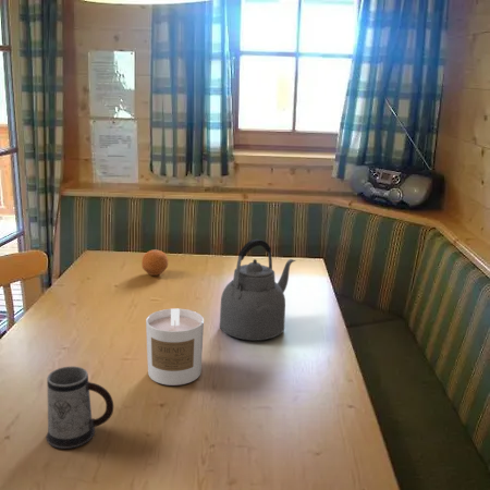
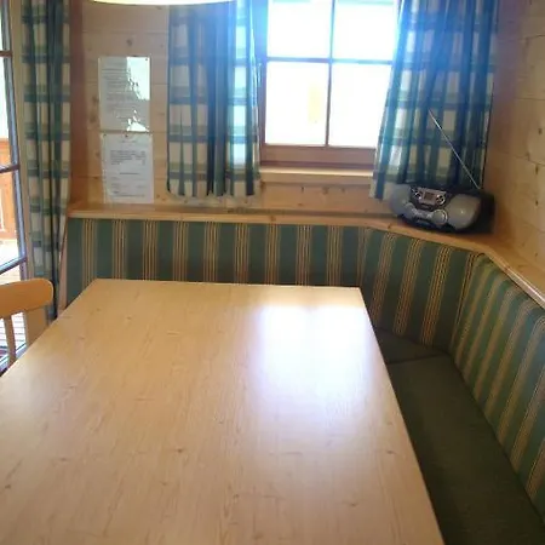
- mug (79, 405)
- fruit (155, 262)
- kettle (264, 281)
- candle (174, 341)
